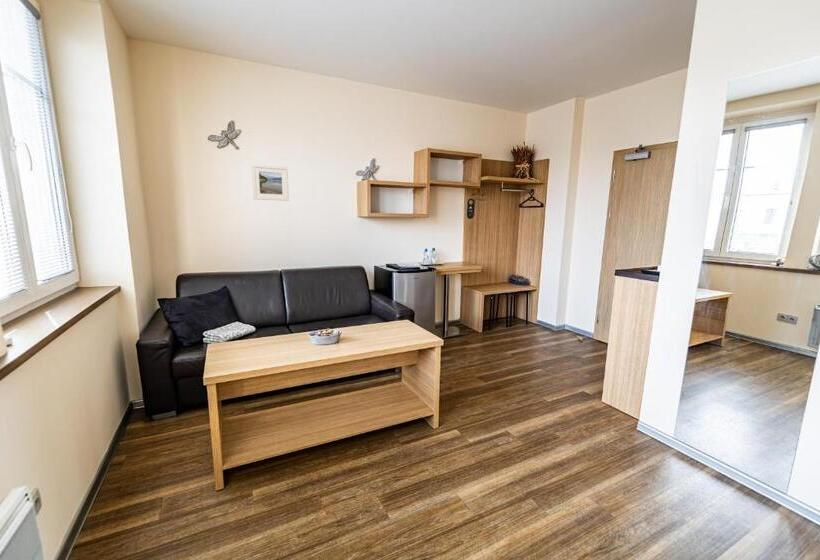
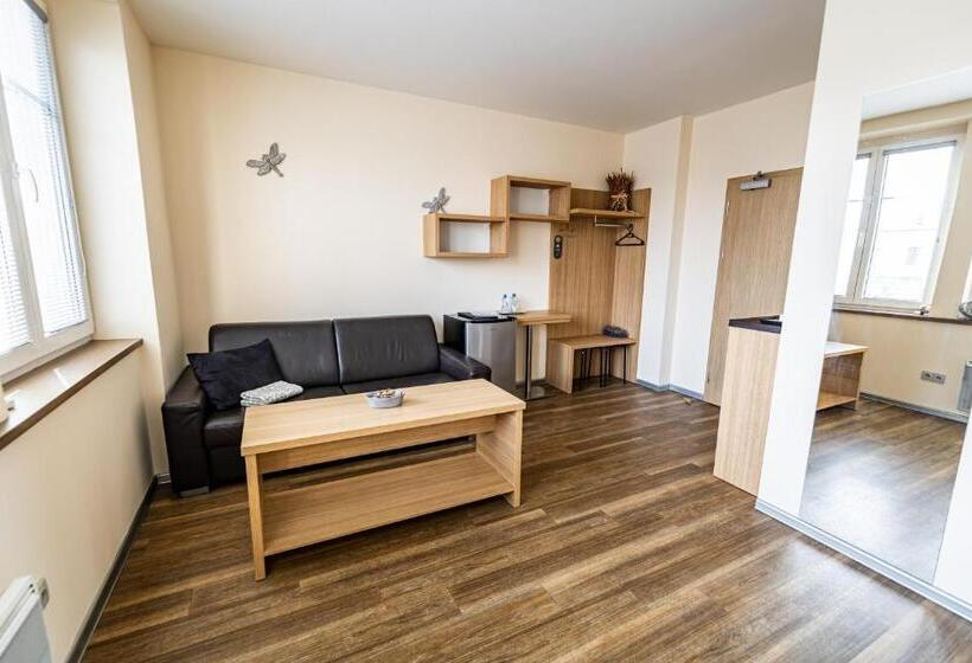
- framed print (270, 183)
